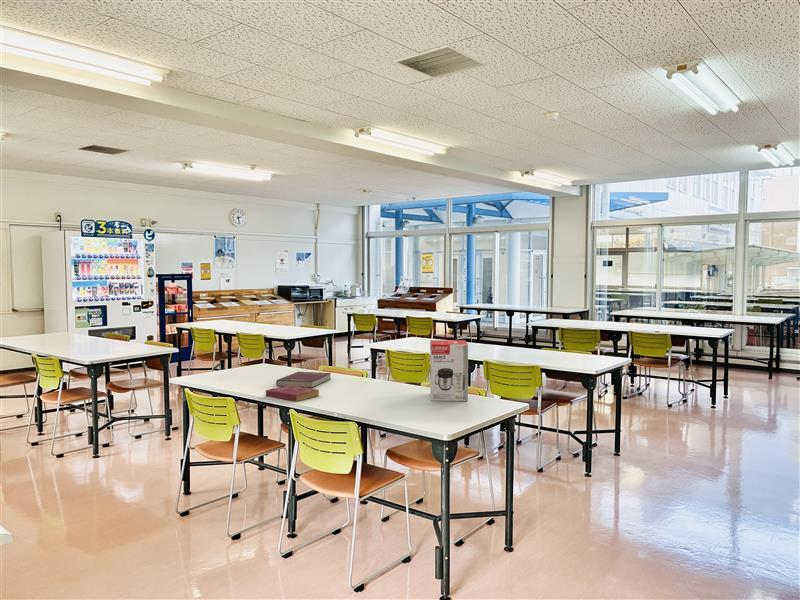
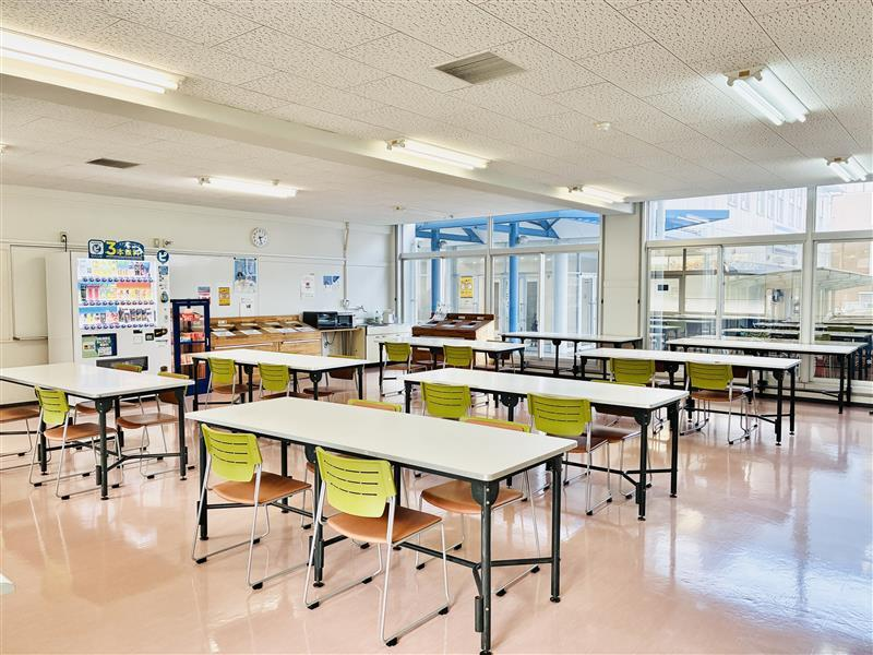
- lunch box (448, 369)
- book (292, 392)
- book (304, 379)
